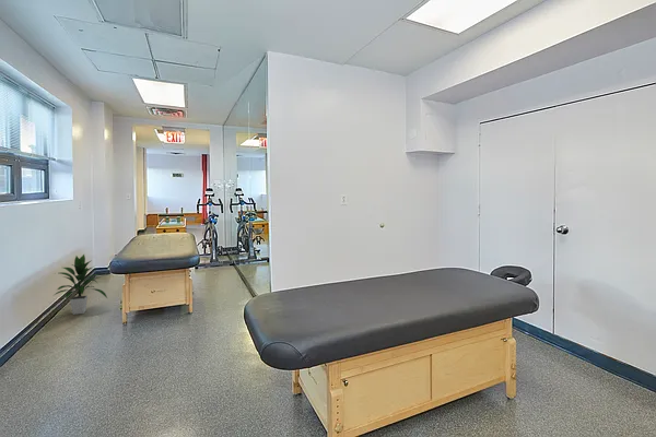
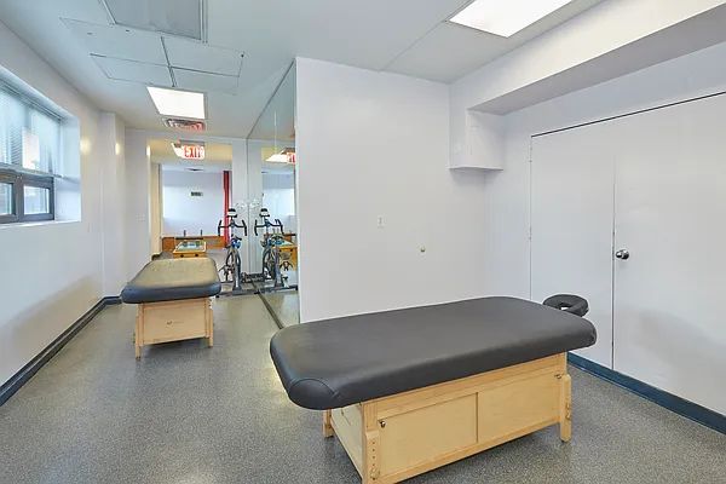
- indoor plant (80, 284)
